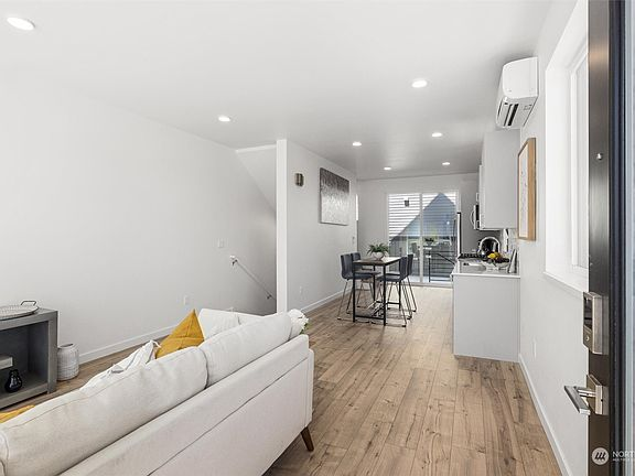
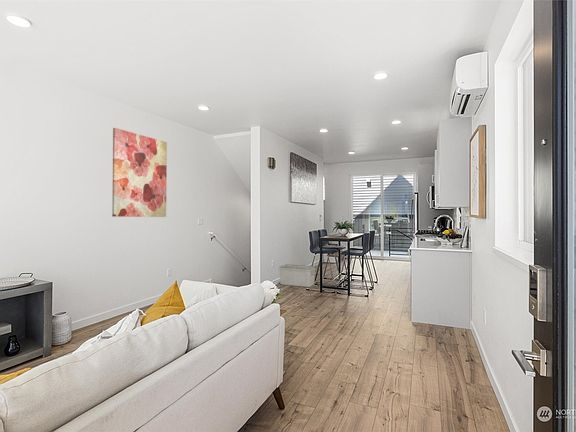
+ wall art (141, 176)
+ storage bin (297, 275)
